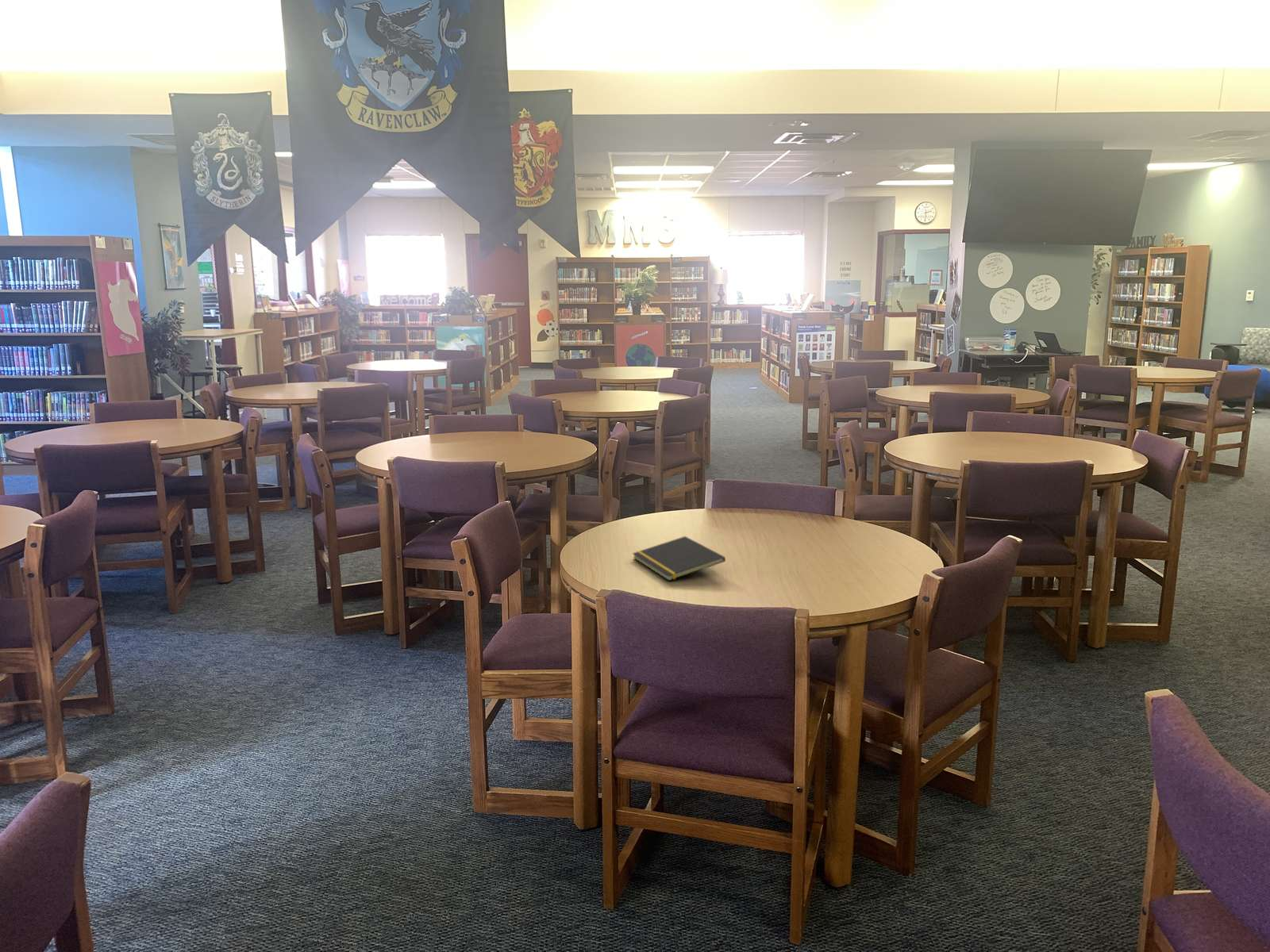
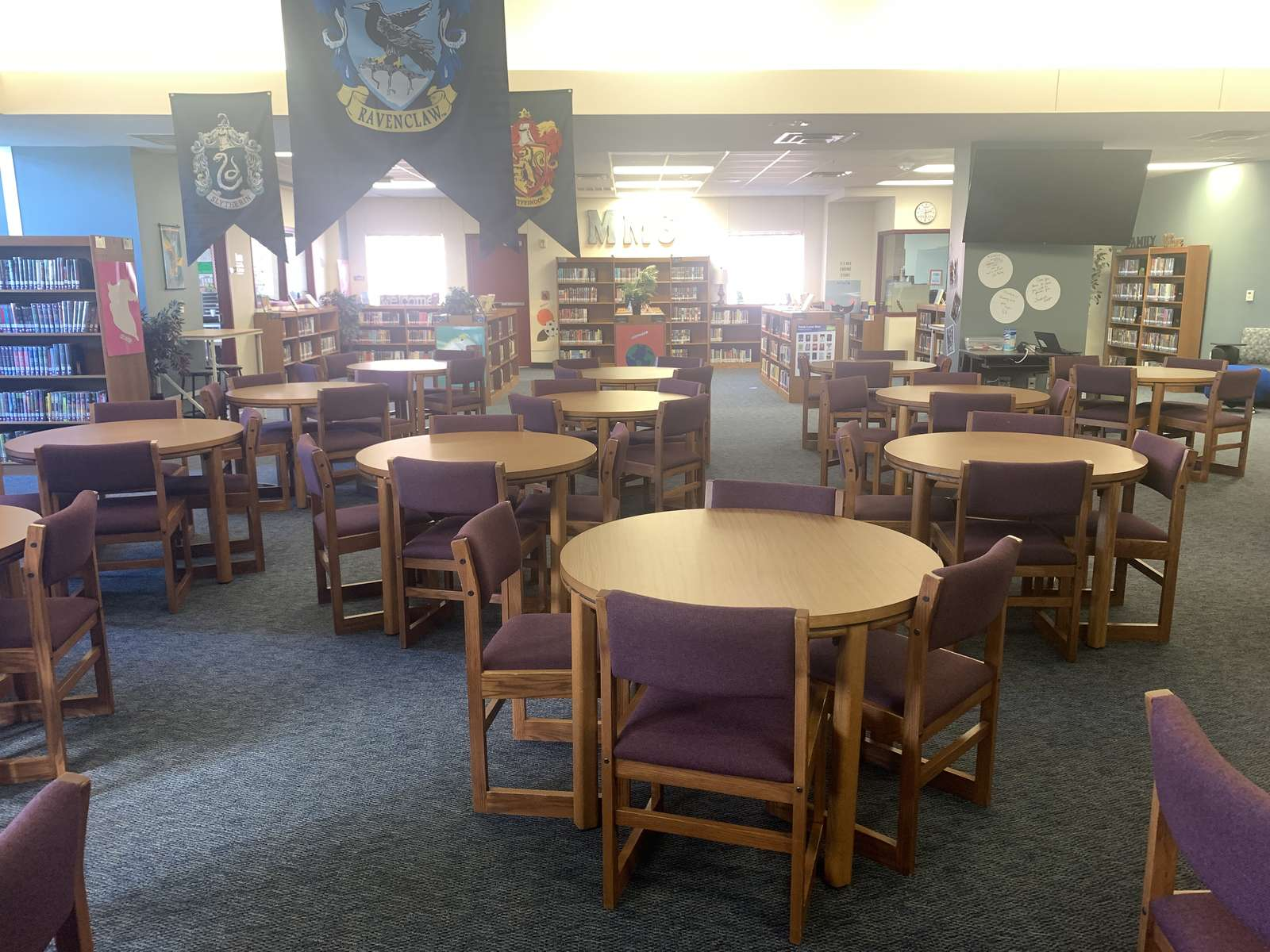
- notepad (677, 557)
